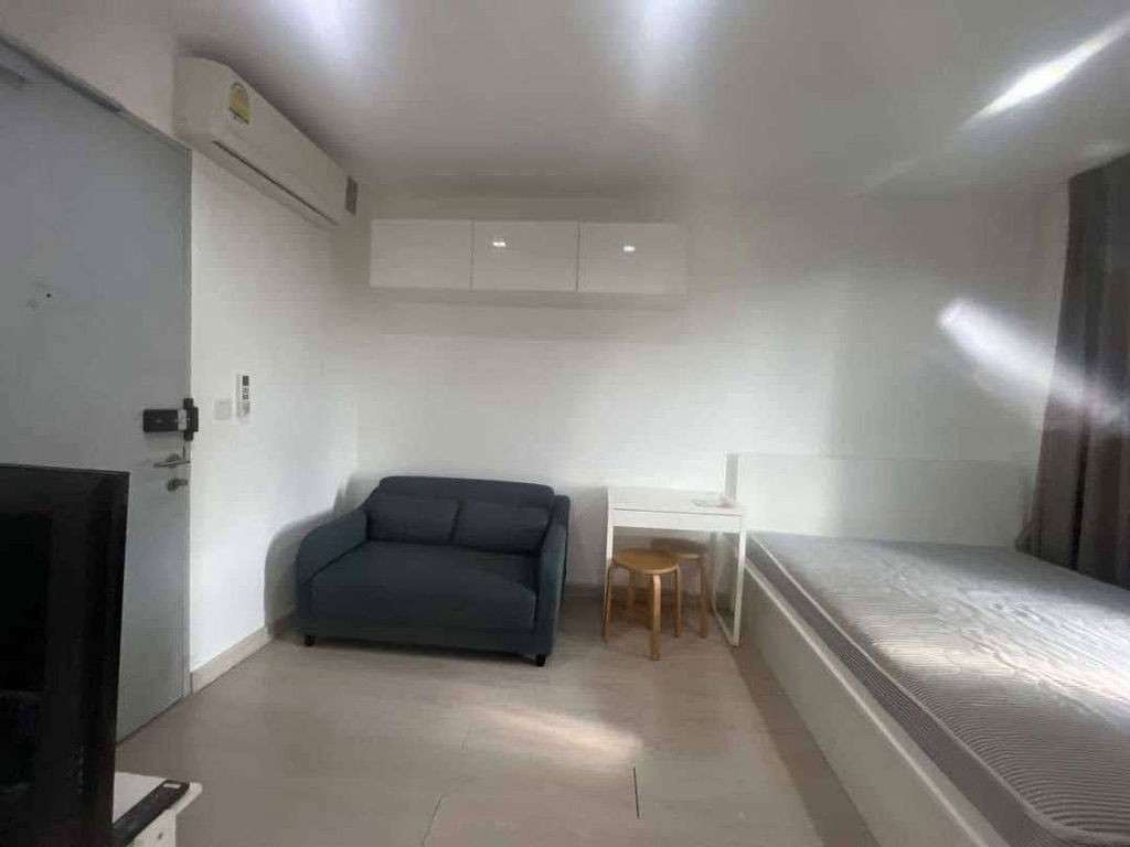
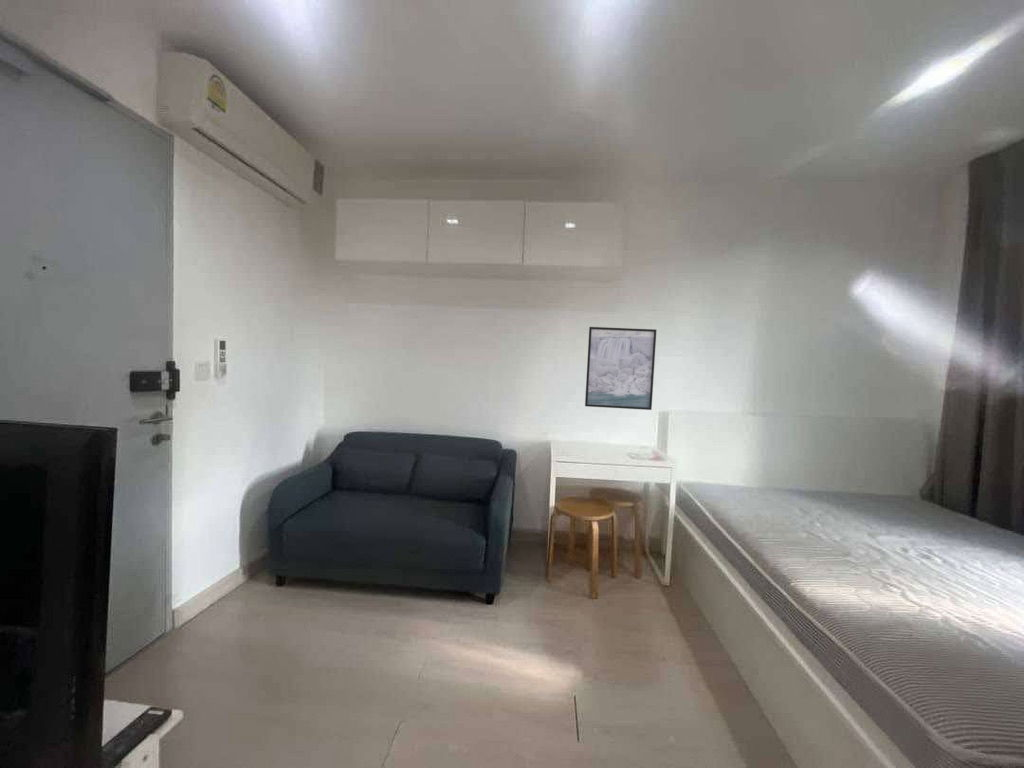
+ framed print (620, 368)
